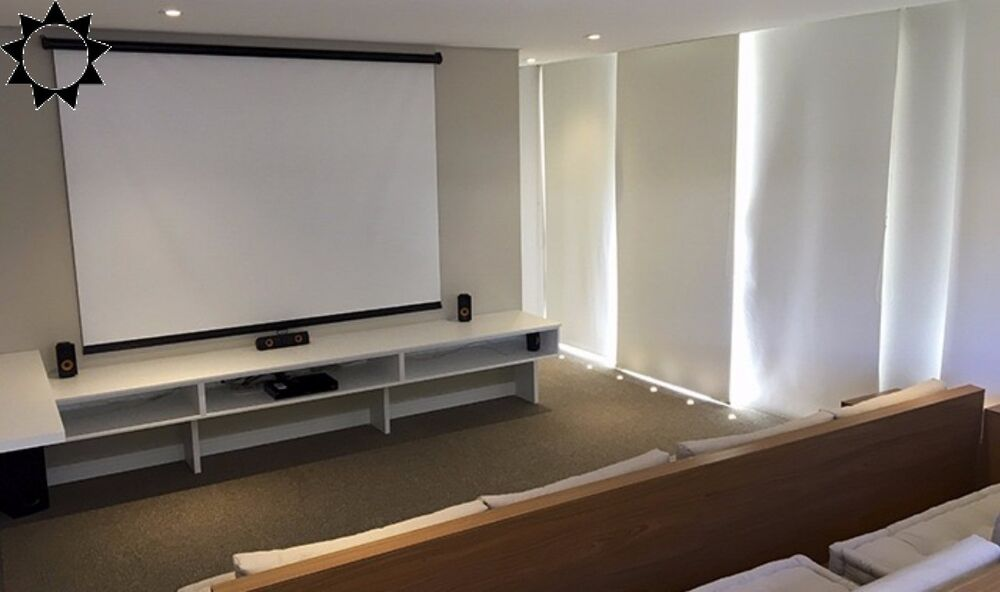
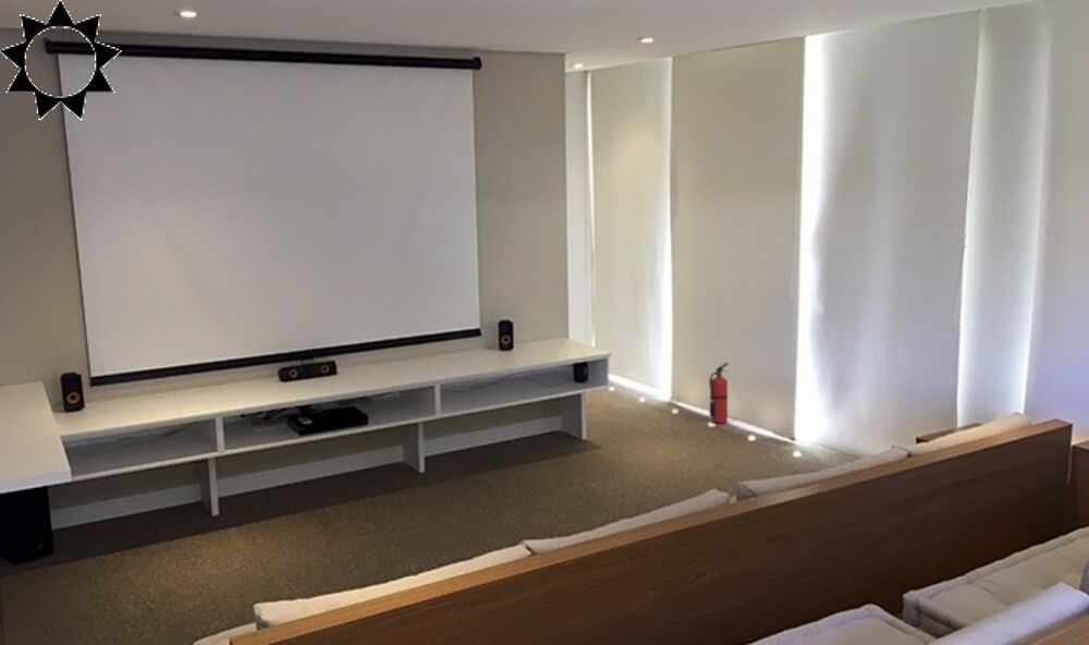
+ fire extinguisher (719, 392)
